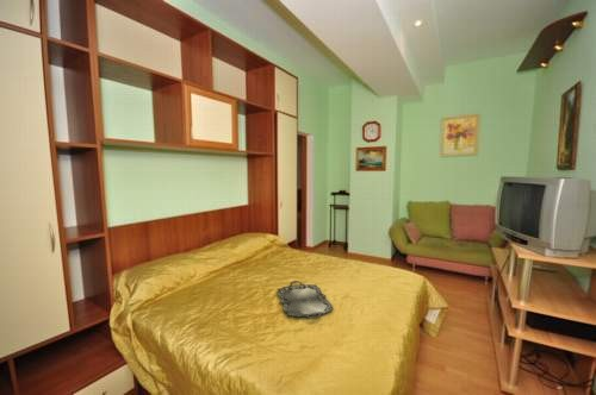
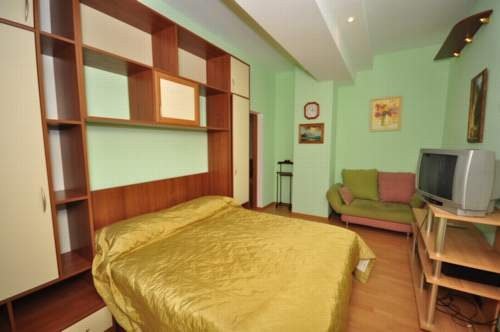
- serving tray (303, 297)
